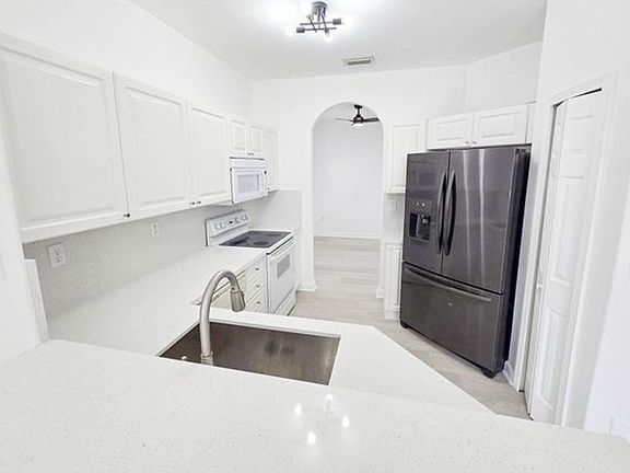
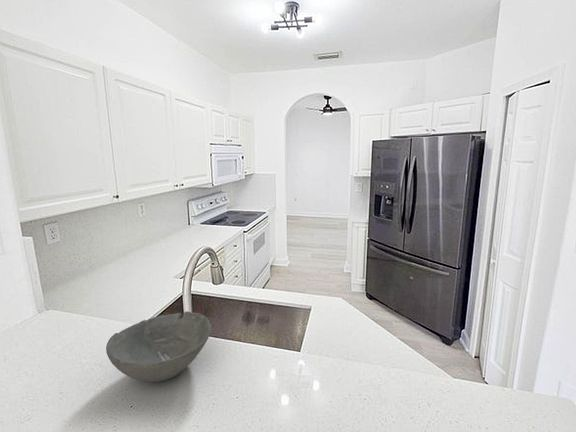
+ bowl (164, 350)
